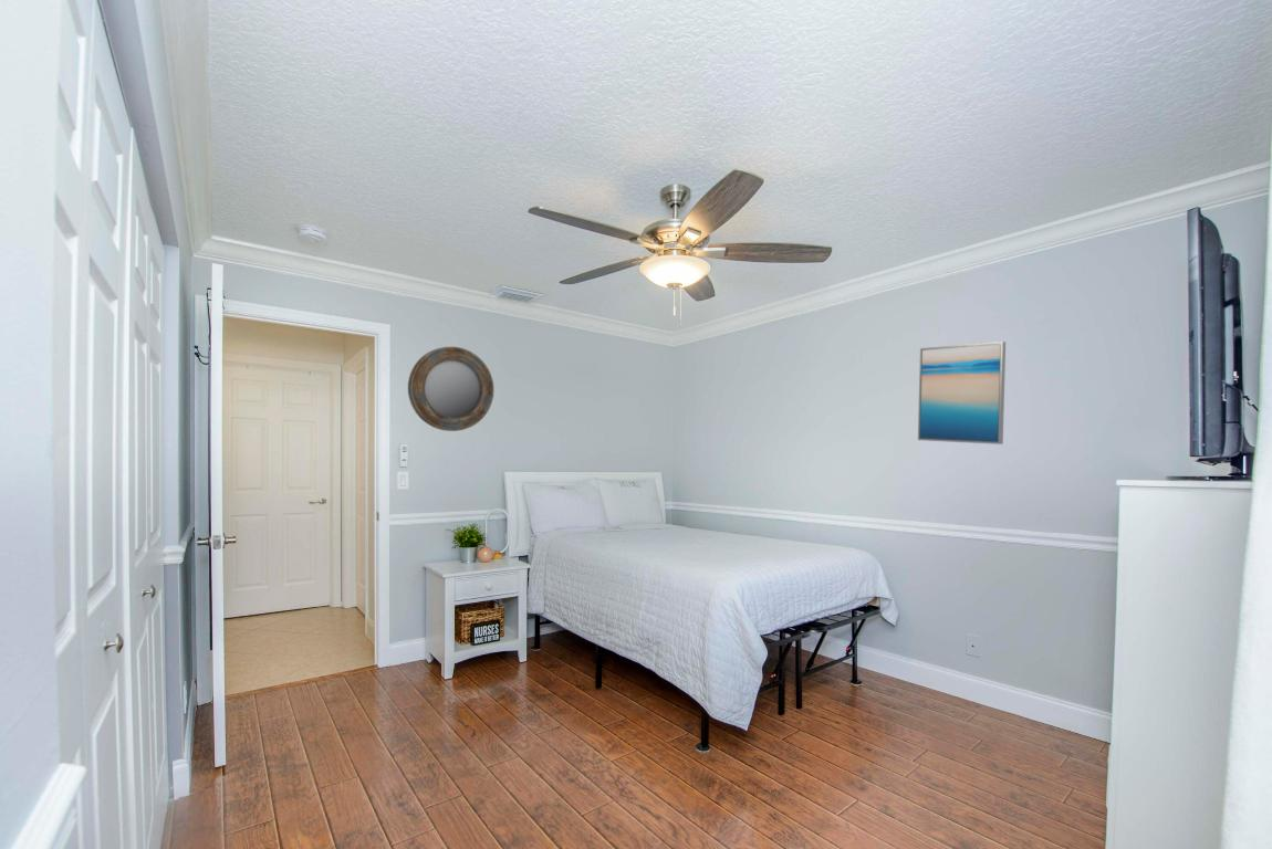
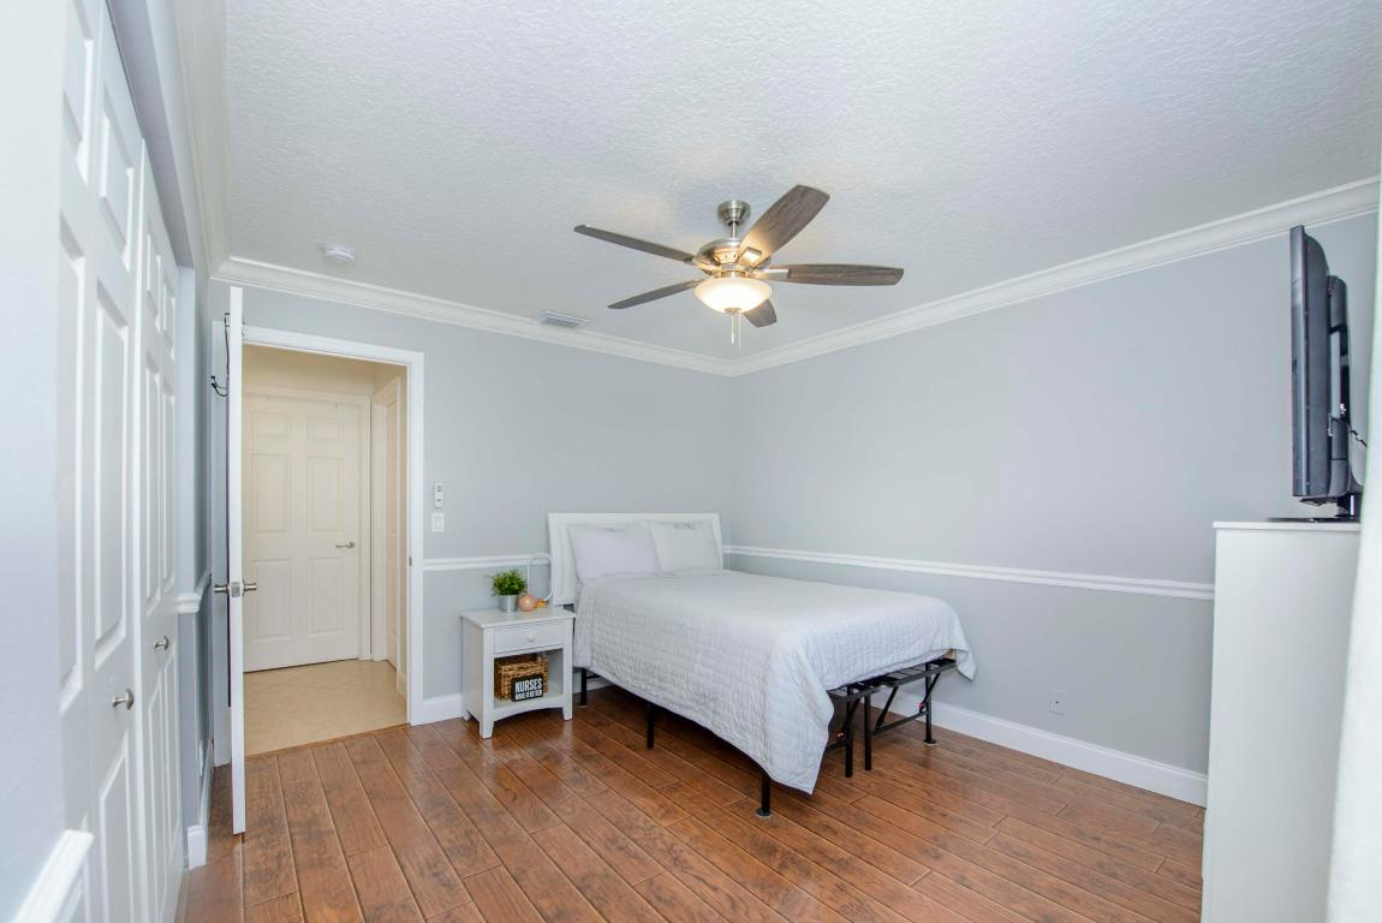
- wall art (959, 394)
- home mirror (452, 388)
